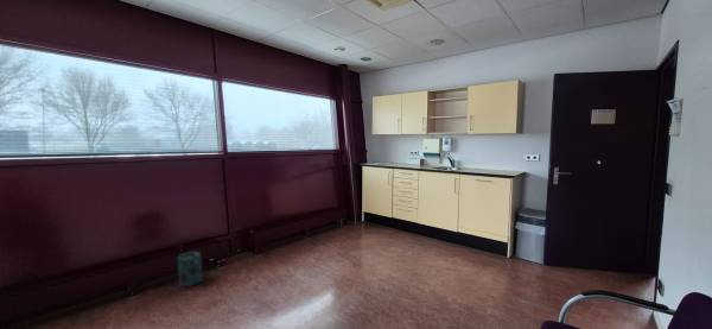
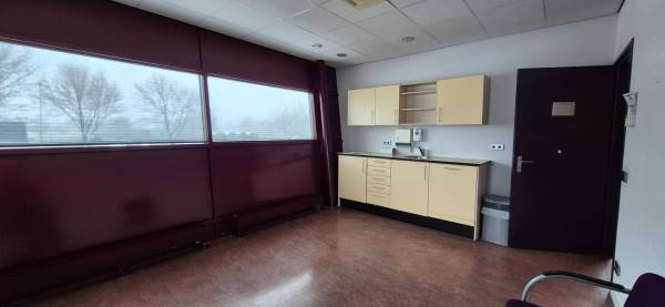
- watering can (187, 264)
